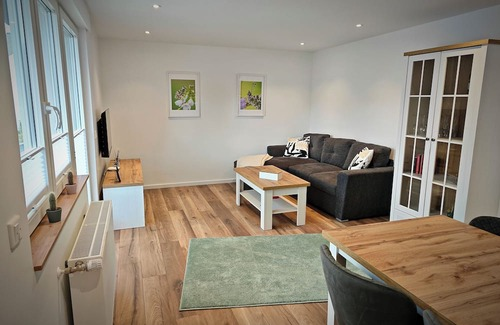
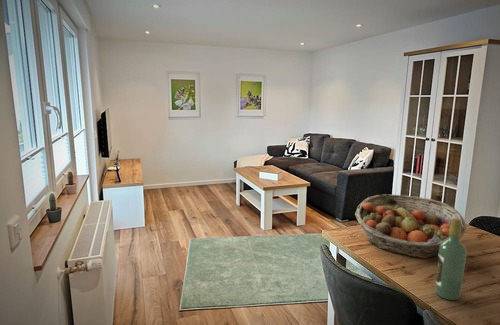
+ wine bottle (451, 257)
+ fruit basket (406, 223)
